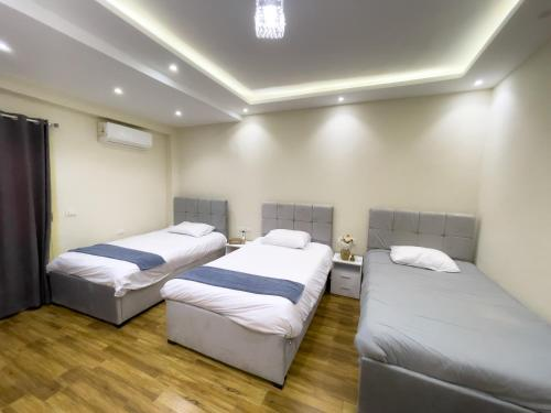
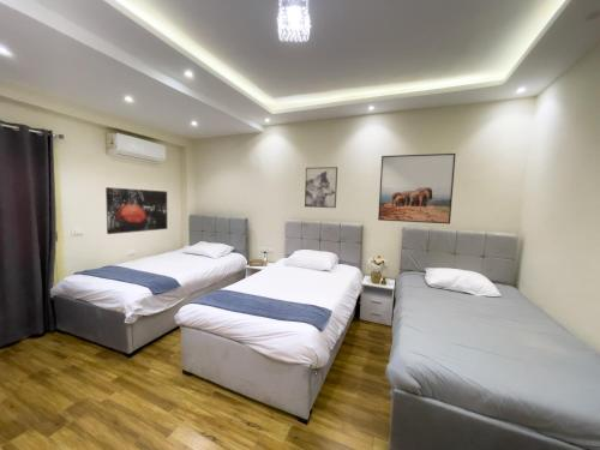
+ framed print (414, 188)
+ wall art (139, 210)
+ wall art (320, 187)
